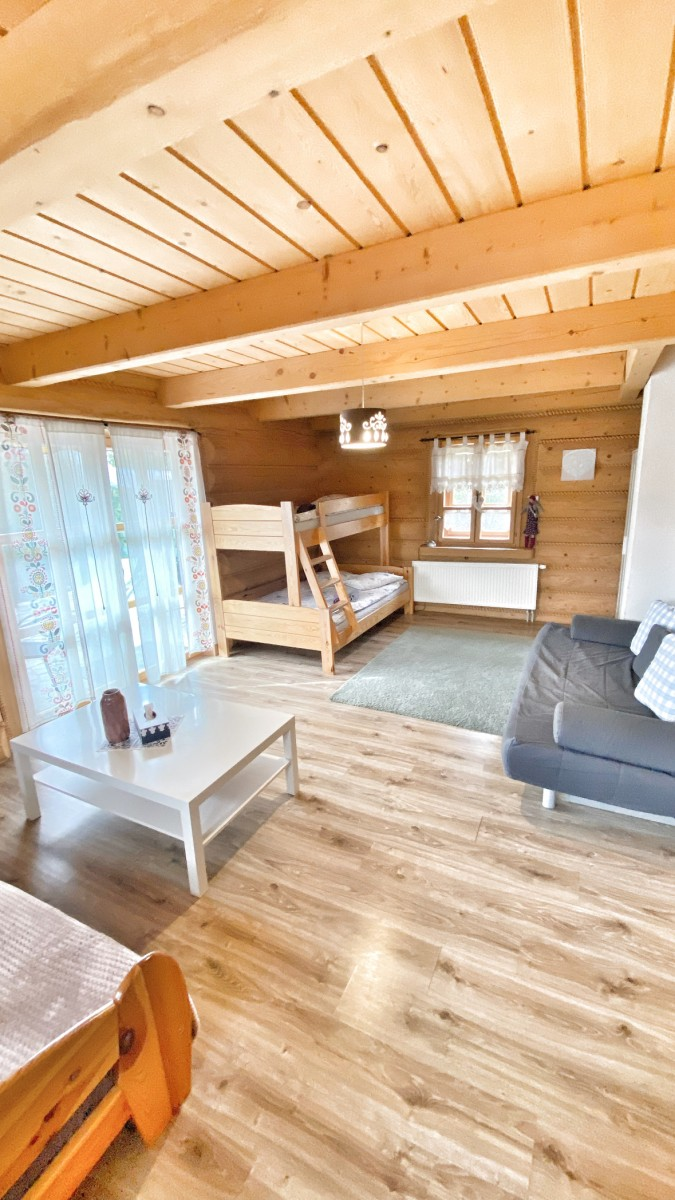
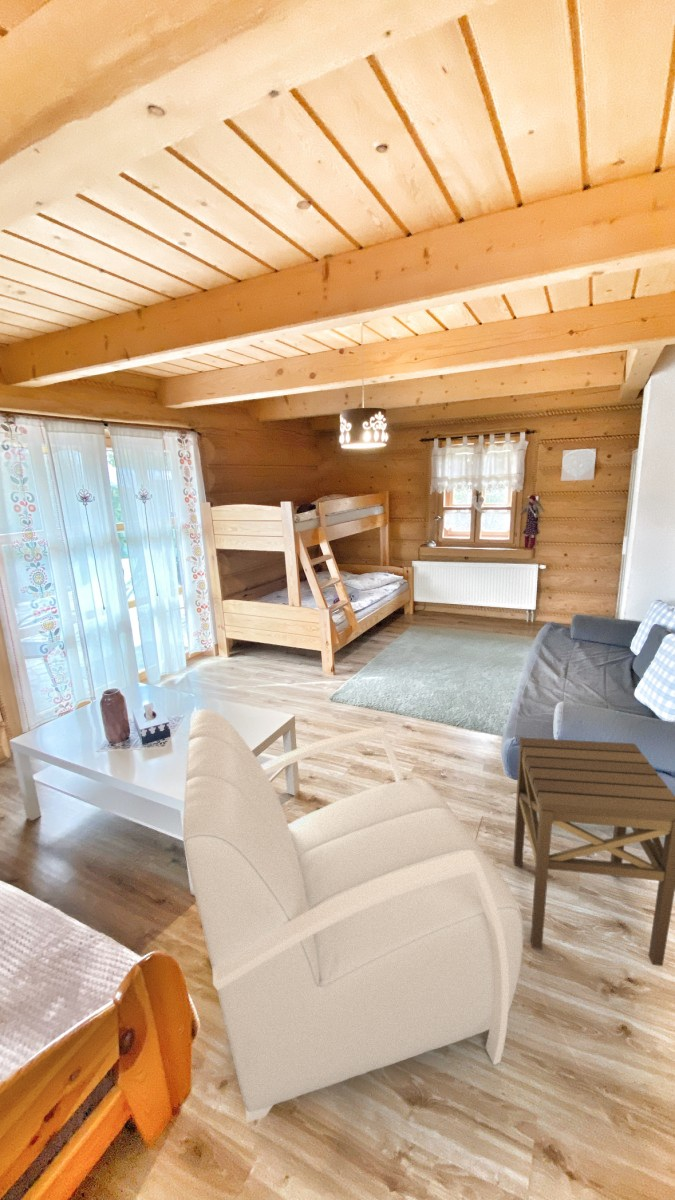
+ side table (586, 840)
+ armchair (349, 860)
